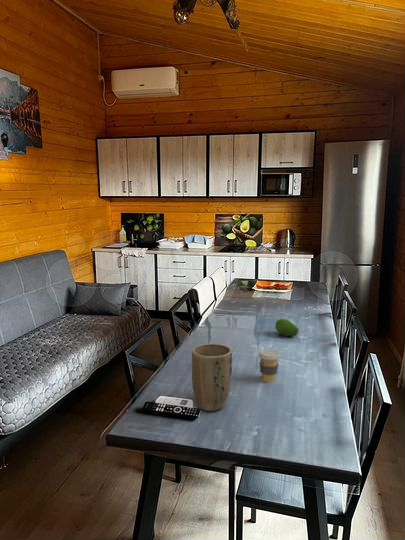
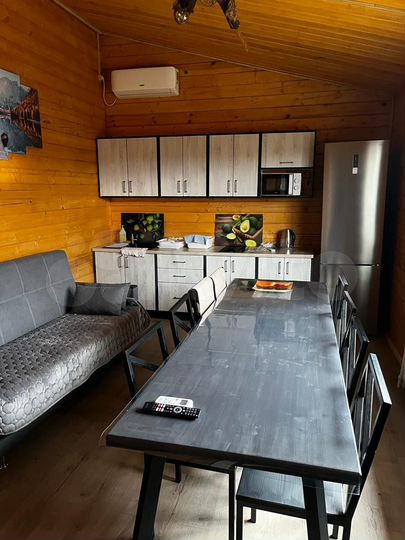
- fruit (286, 327)
- plant pot (211, 377)
- coffee cup (268, 366)
